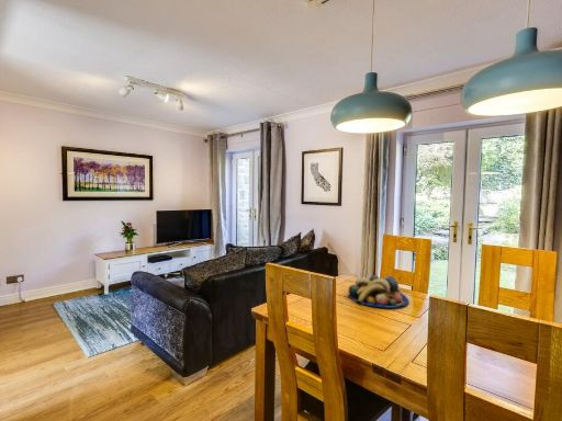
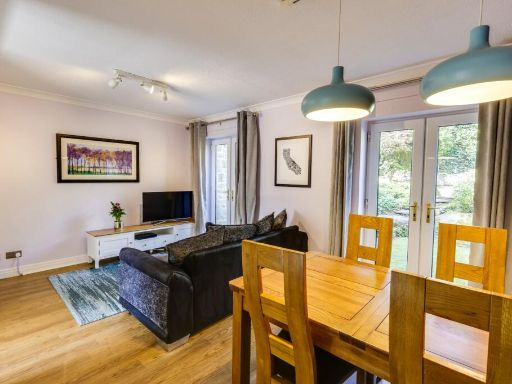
- fruit bowl (378, 287)
